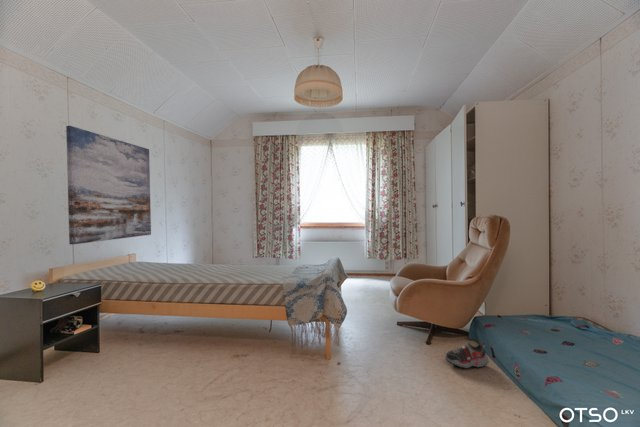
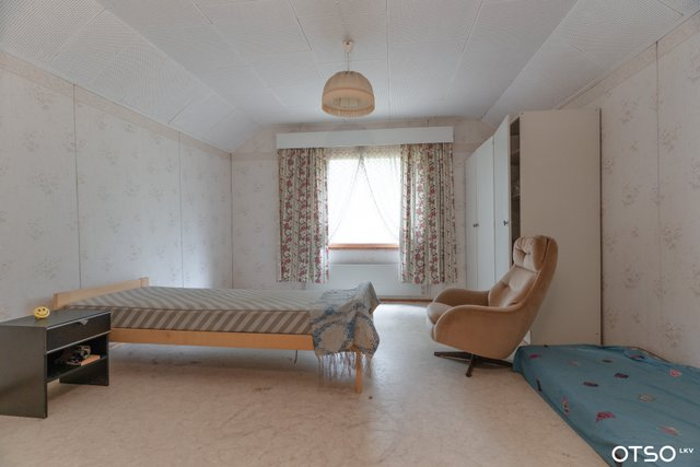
- wall art (115, 189)
- shoe (466, 353)
